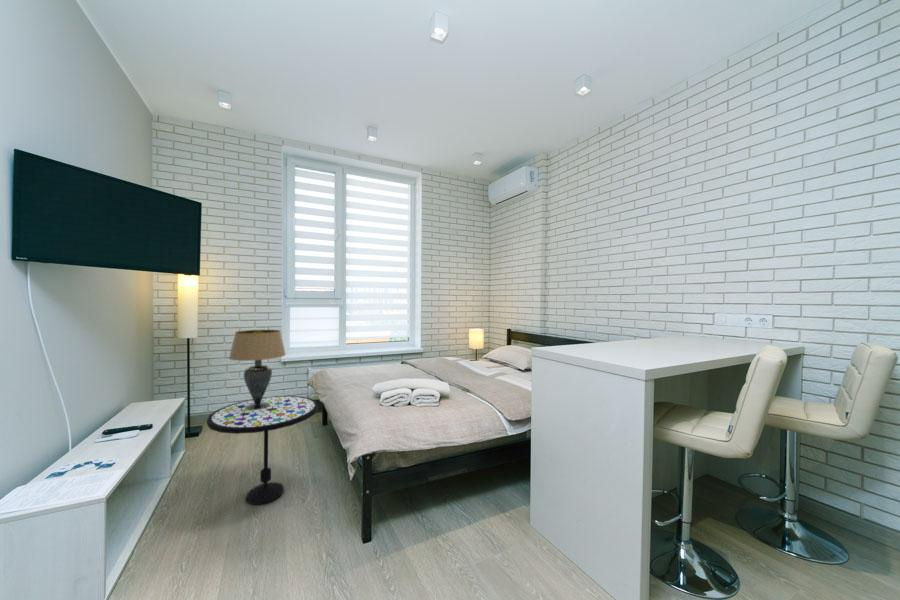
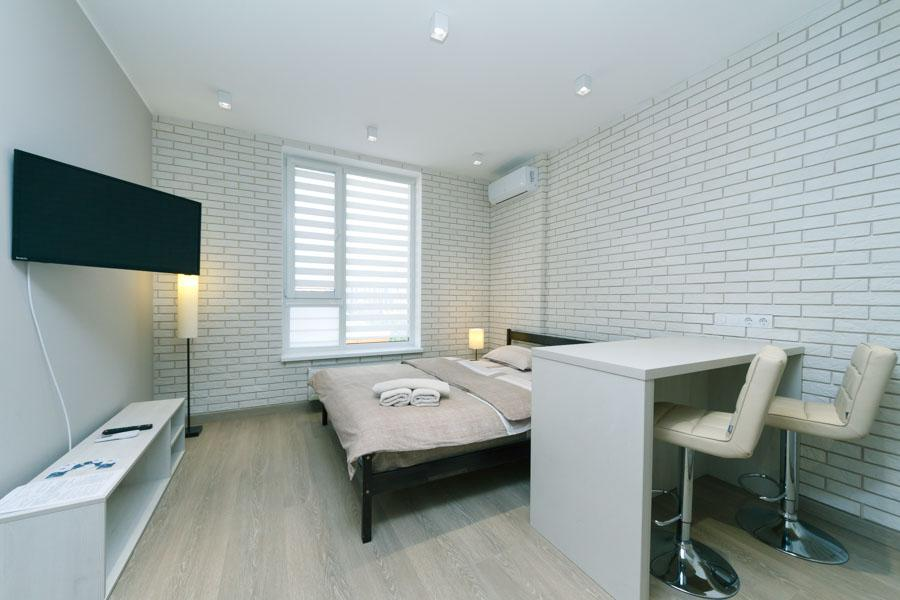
- side table (265, 452)
- table lamp (258, 368)
